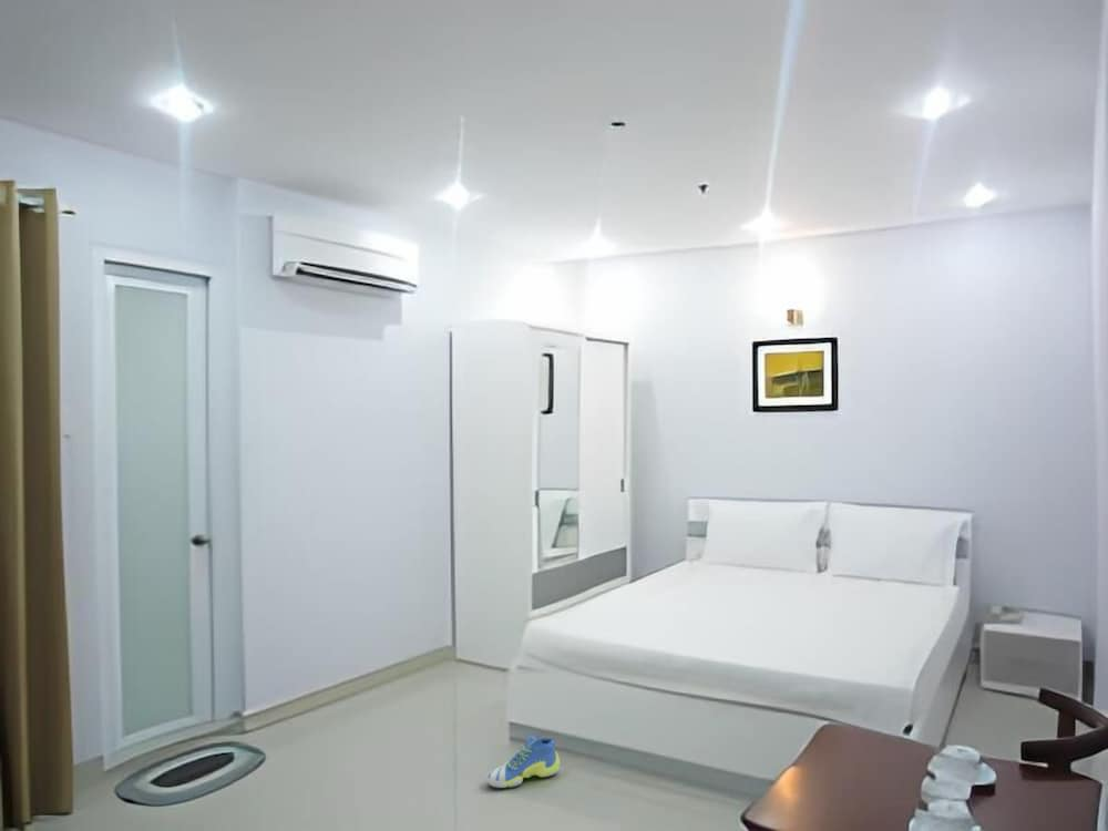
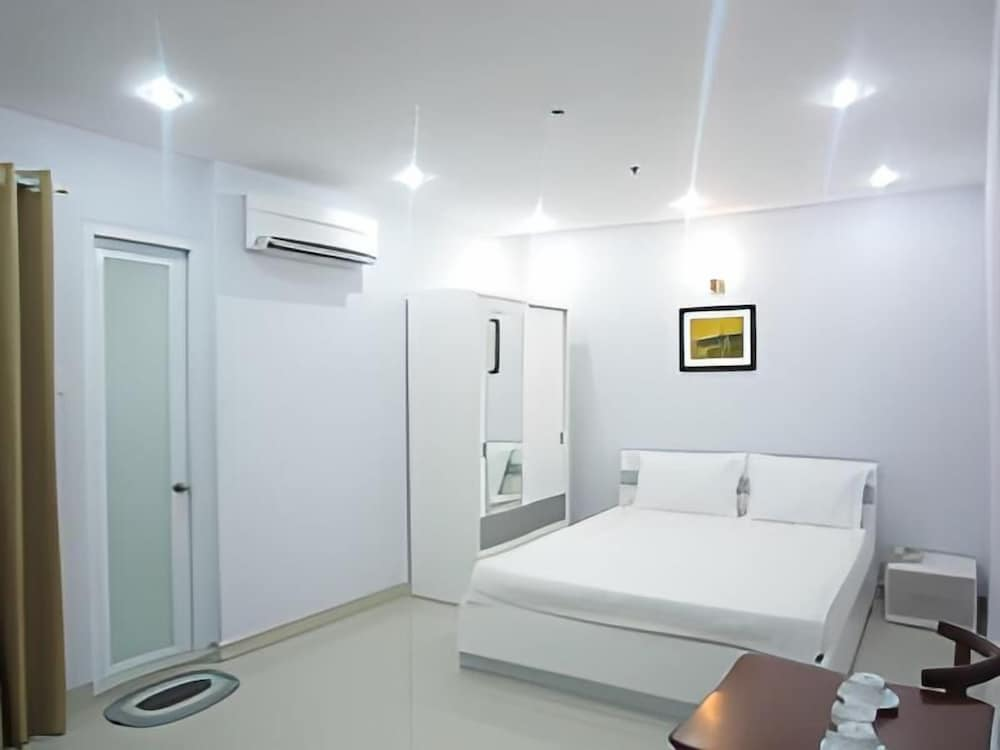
- sneaker (522, 757)
